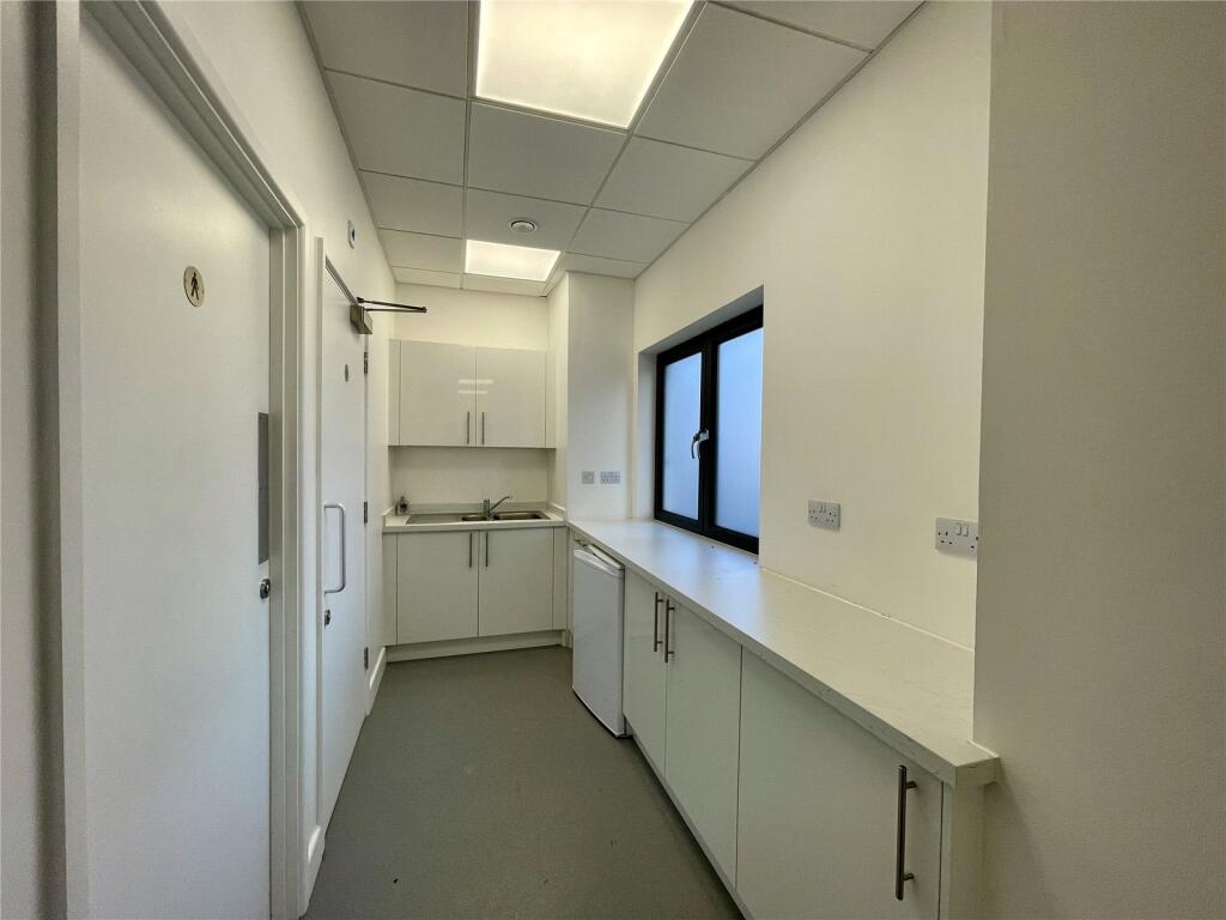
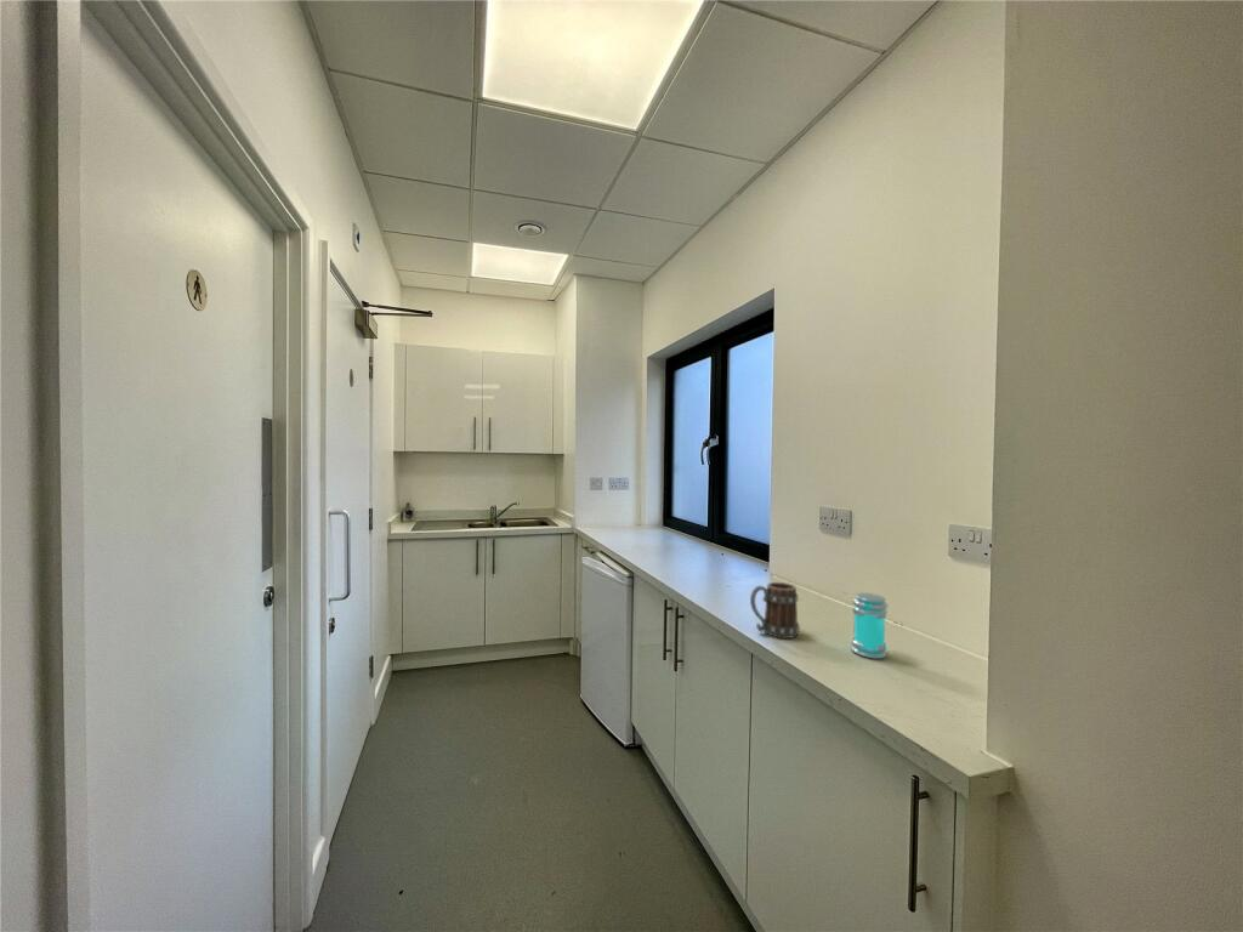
+ mug (773, 608)
+ jar (869, 623)
